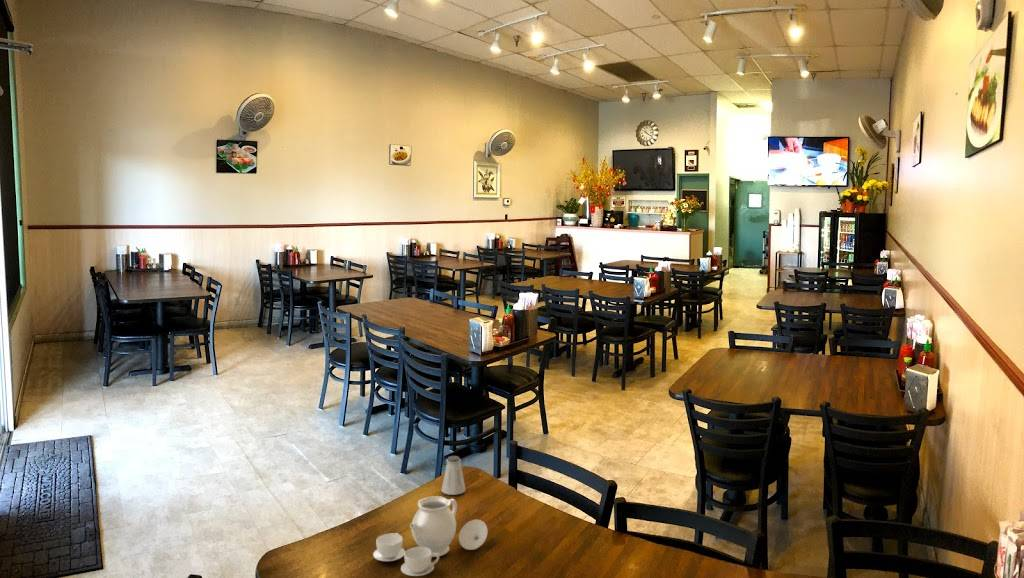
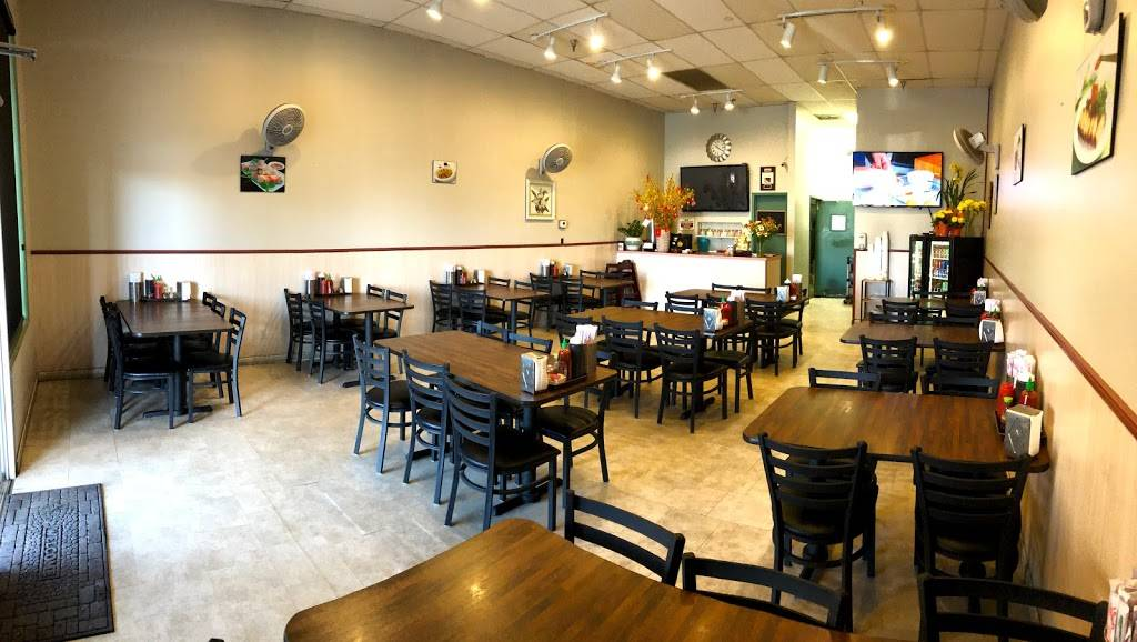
- teapot (429, 528)
- saltshaker (453, 473)
